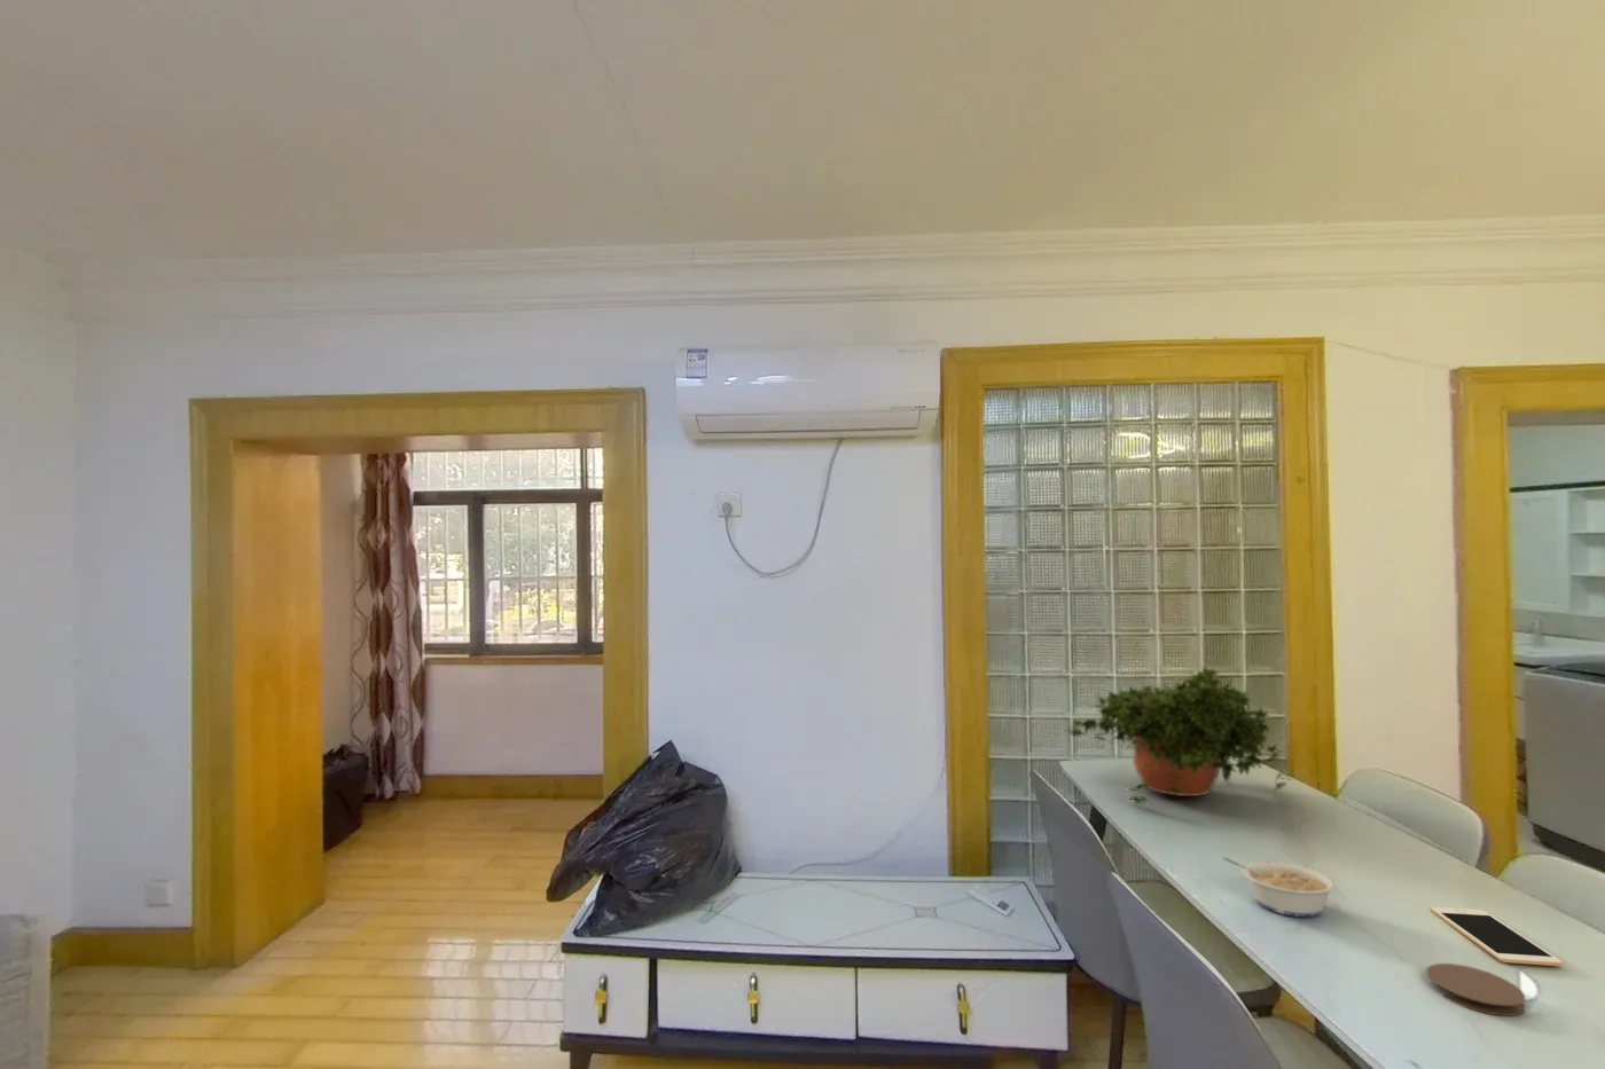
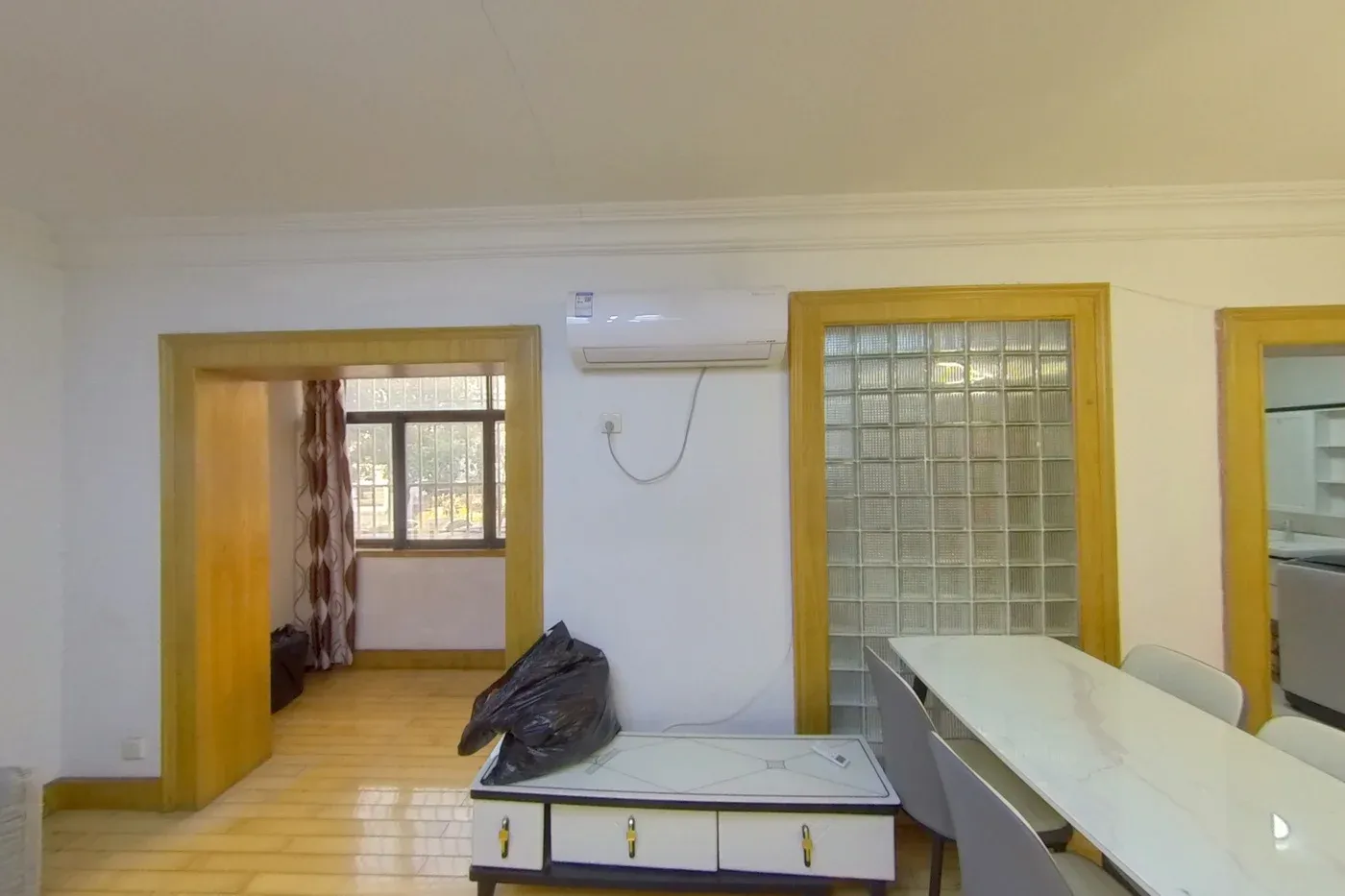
- coaster (1474, 988)
- legume (1285, 886)
- cell phone (1492, 934)
- potted plant (1179, 730)
